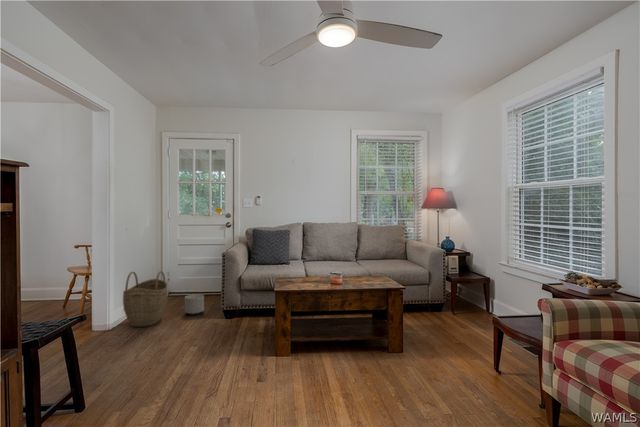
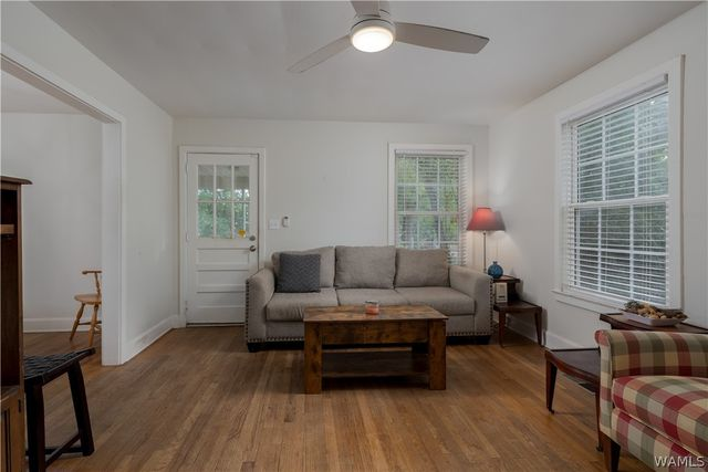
- woven basket (146, 296)
- planter (194, 304)
